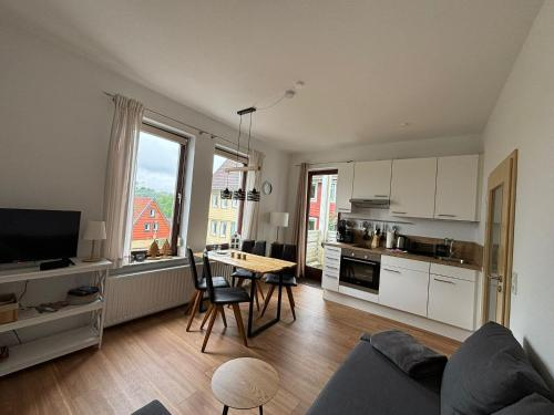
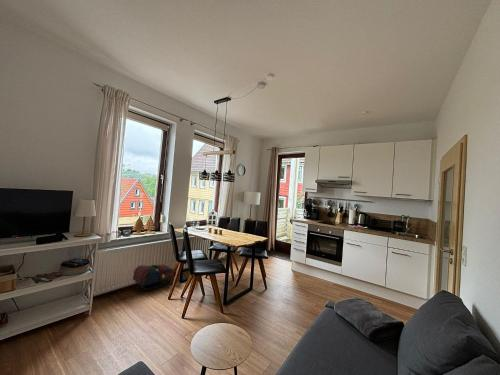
+ satchel (154, 275)
